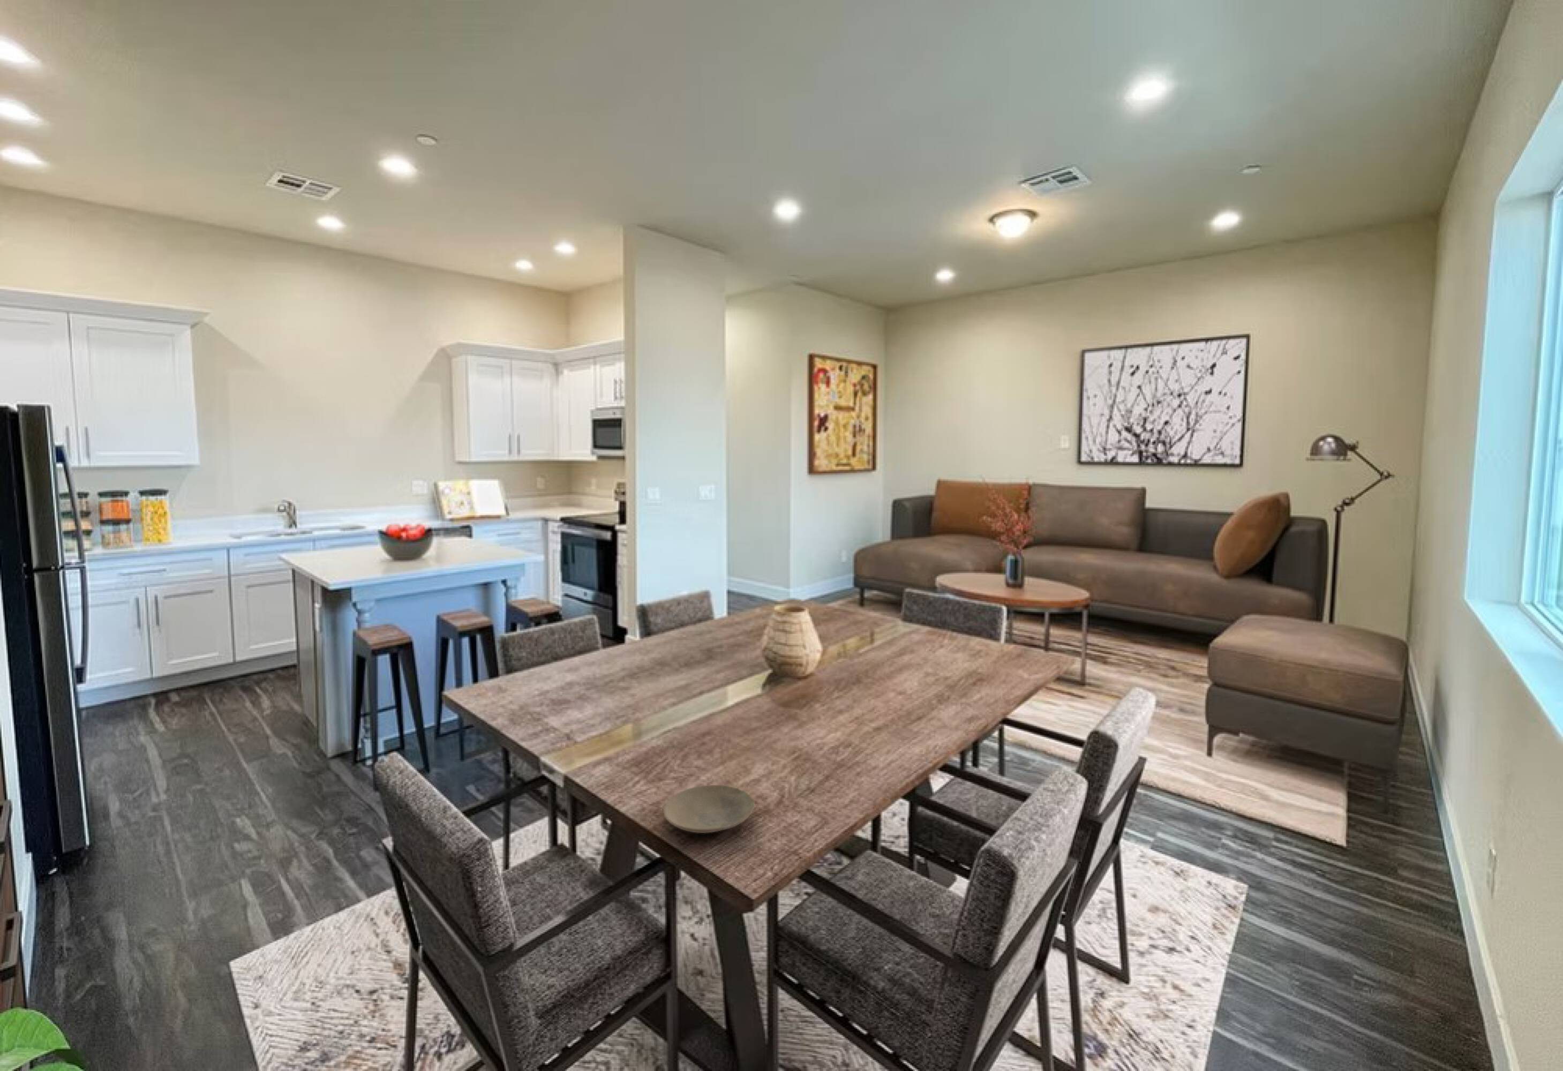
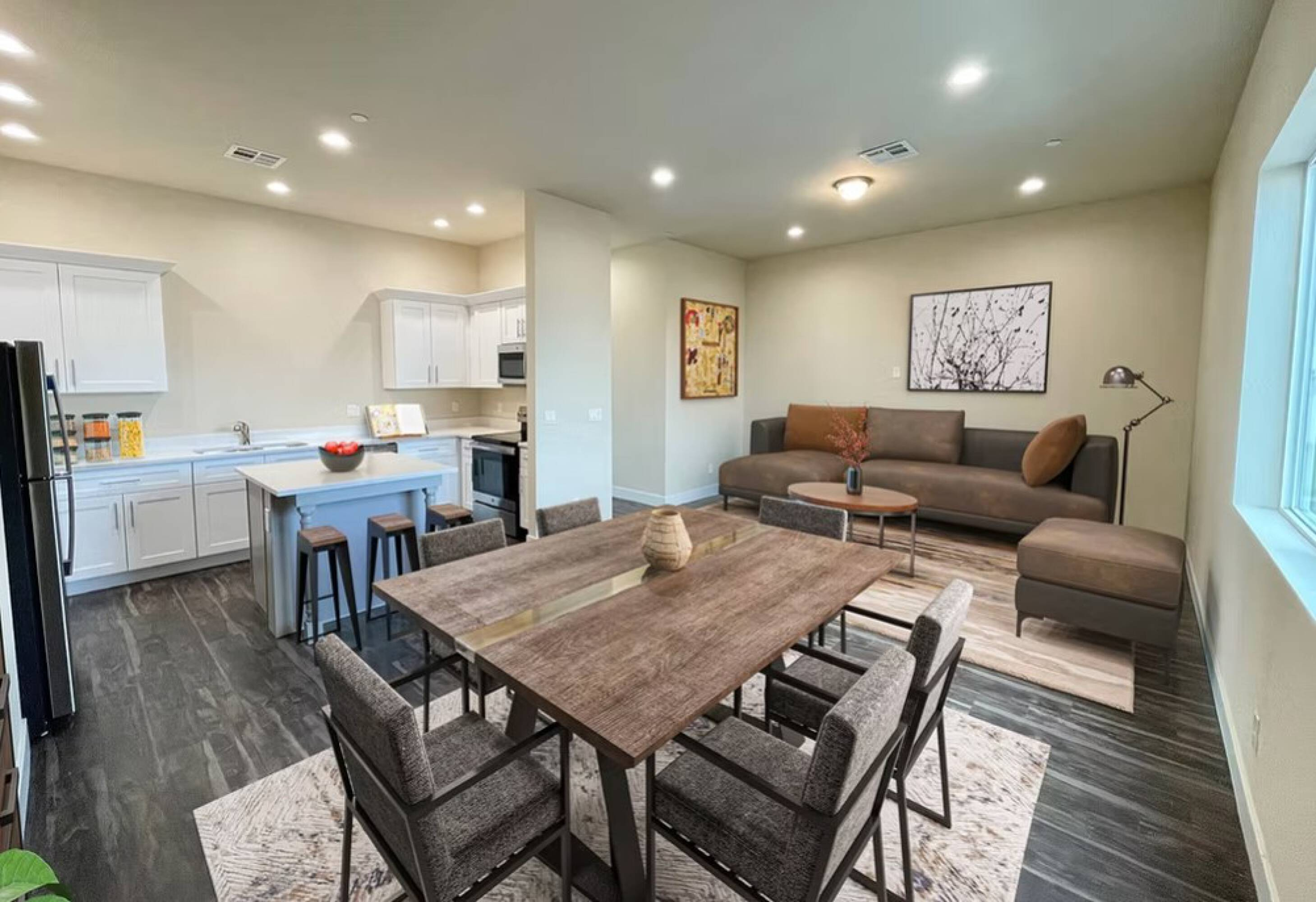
- plate (709, 812)
